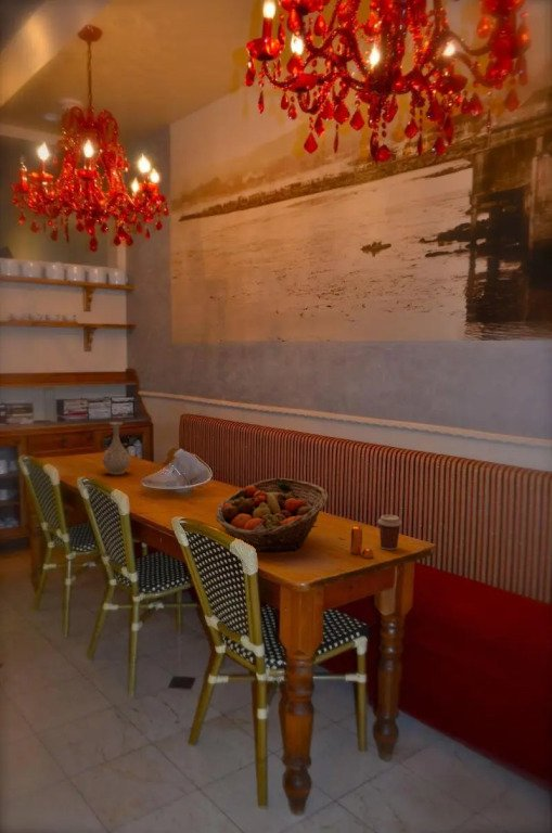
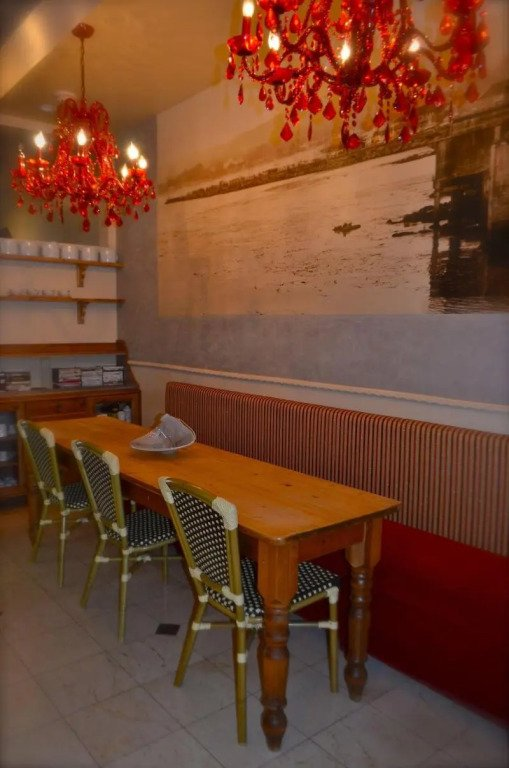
- pepper shaker (361, 541)
- coffee cup (389, 531)
- fruit basket (270, 513)
- vase (116, 448)
